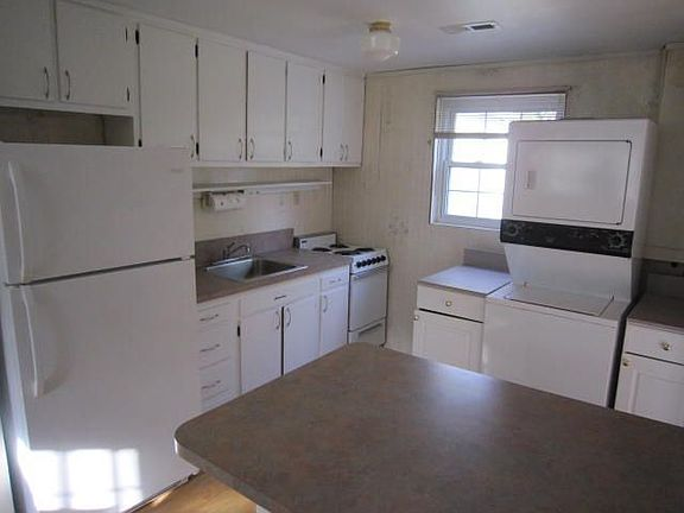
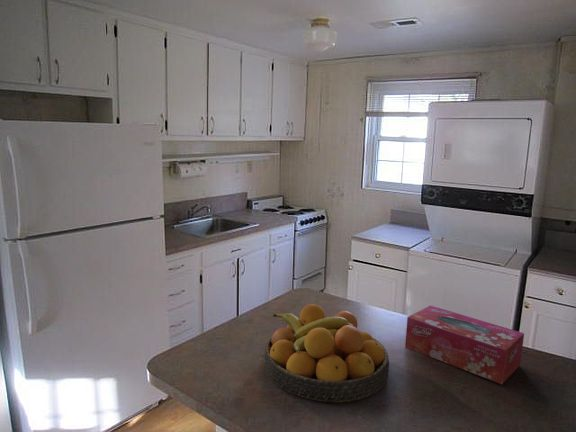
+ fruit bowl (326, 341)
+ tissue box (462, 340)
